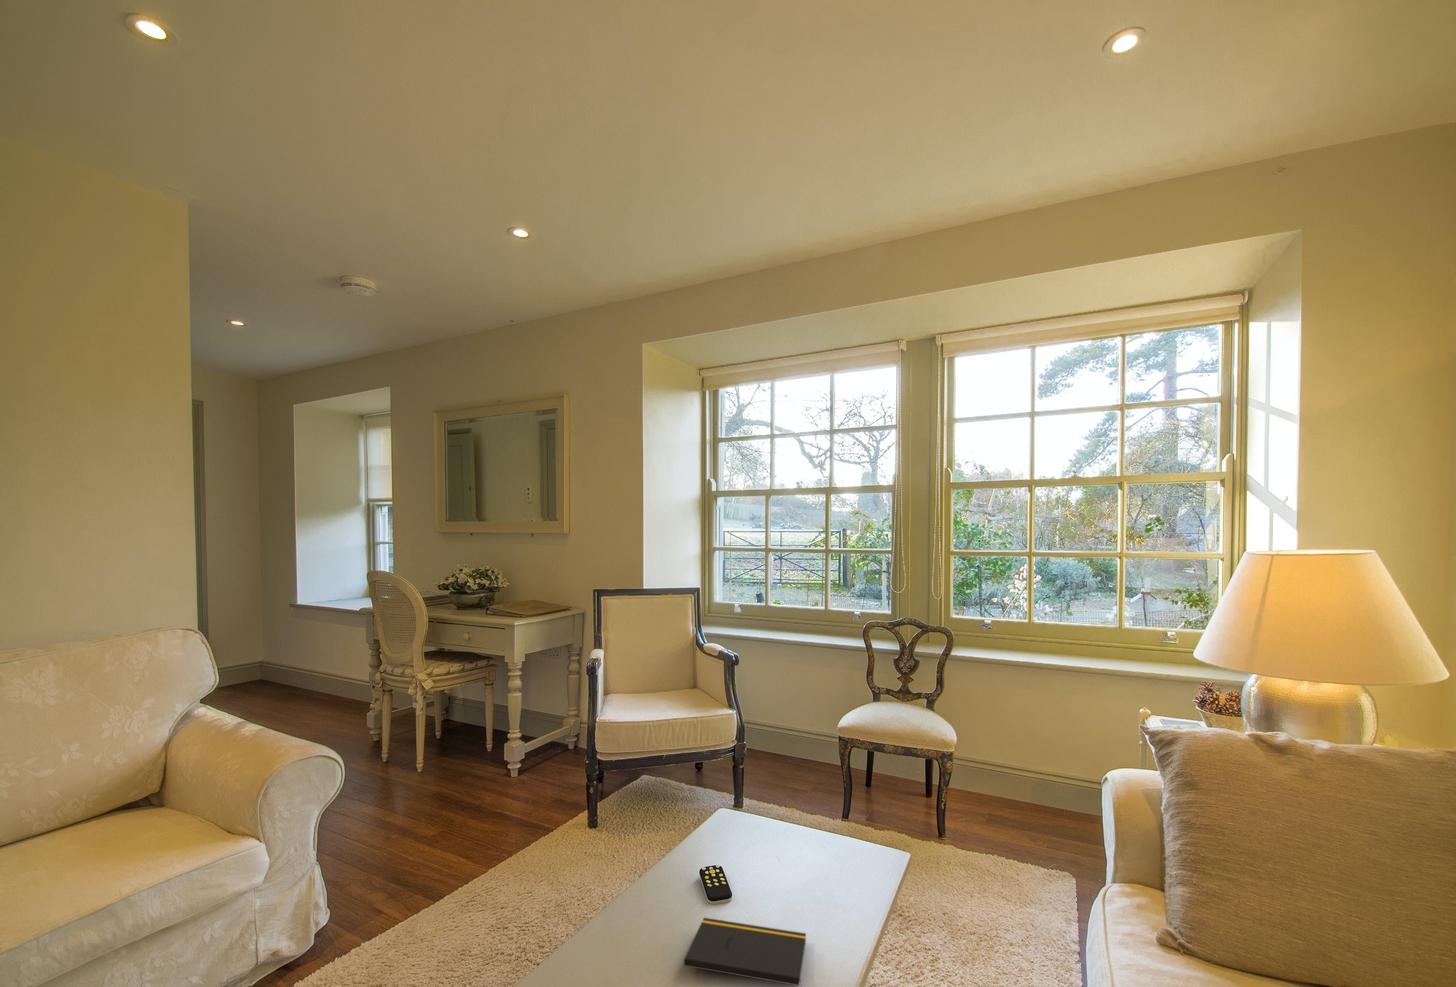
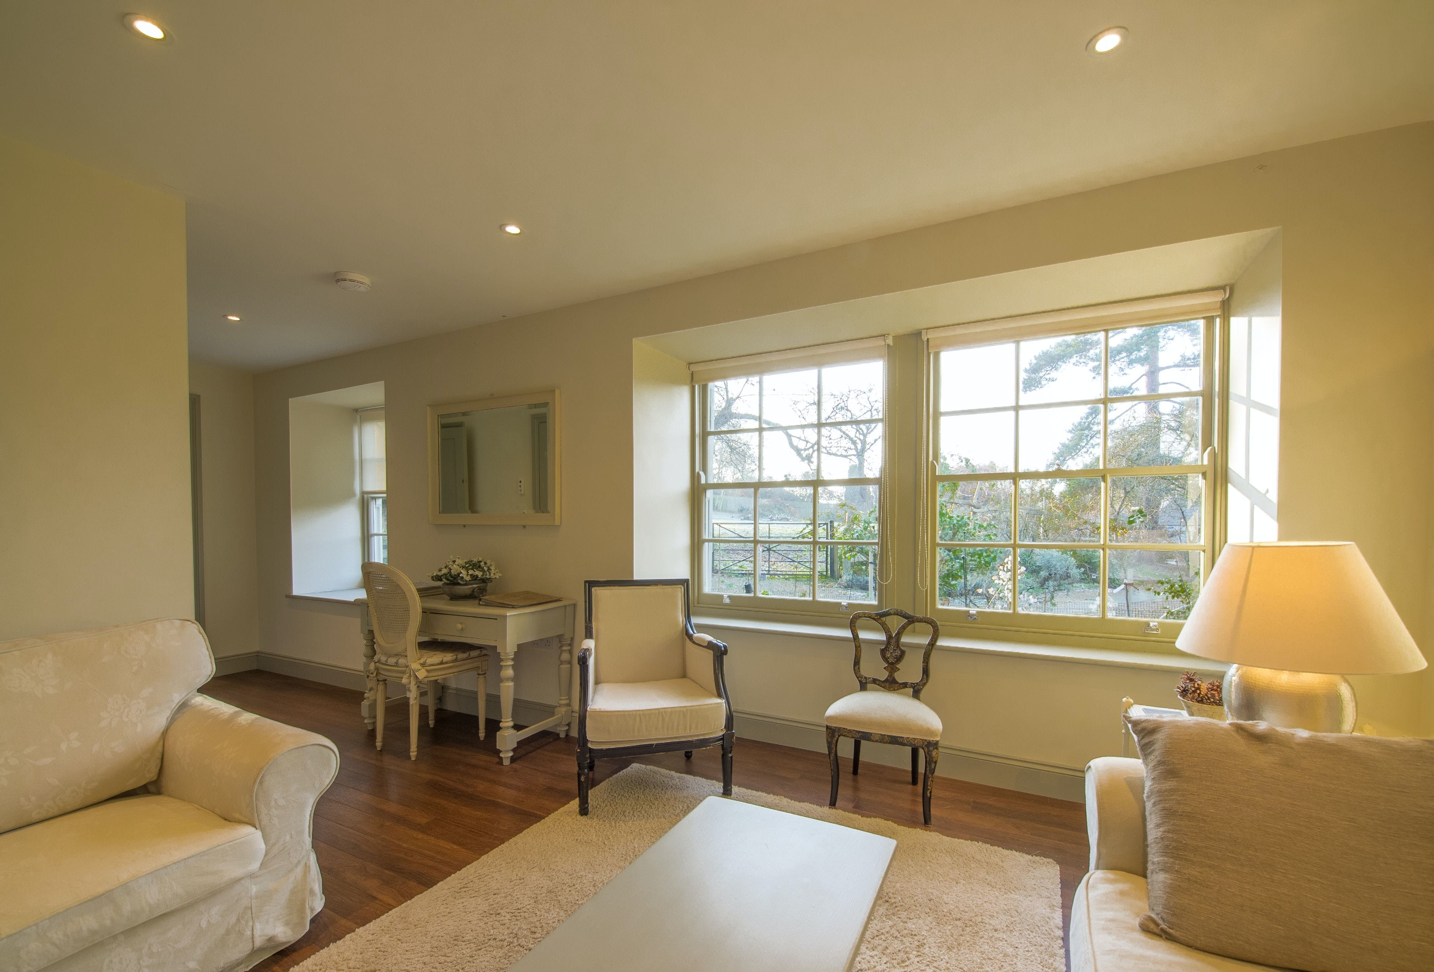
- remote control (715, 883)
- notepad (747, 950)
